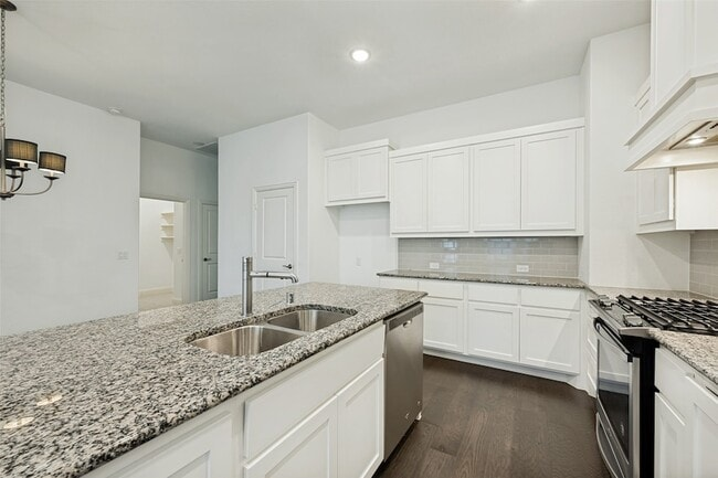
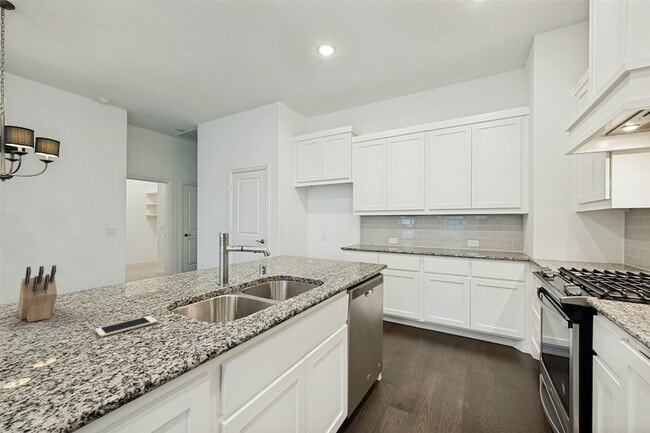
+ cell phone (127, 325)
+ knife block (37, 289)
